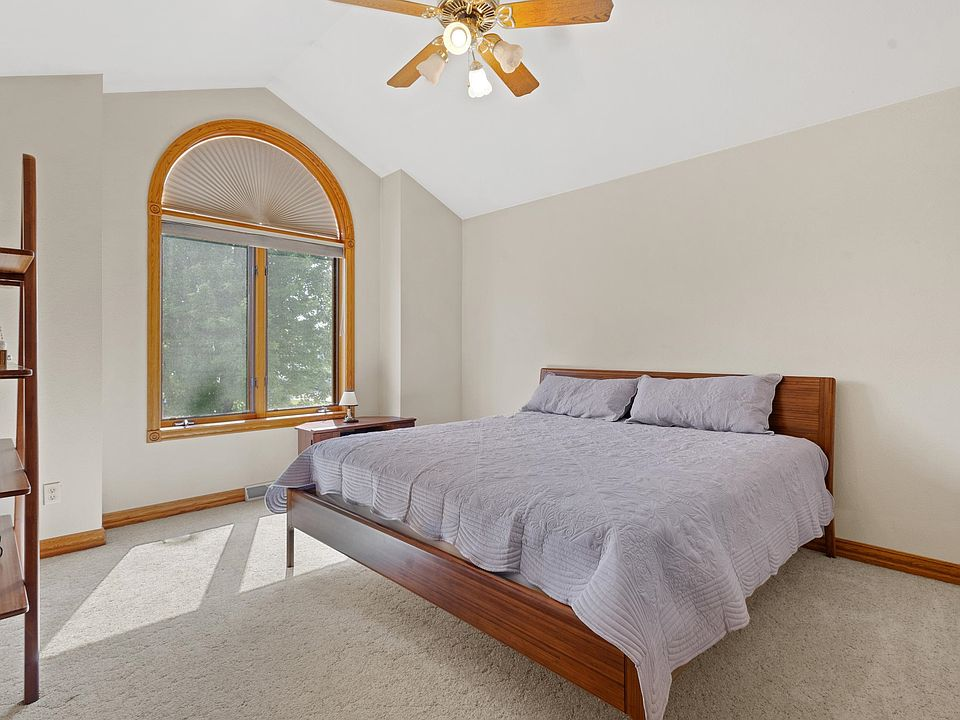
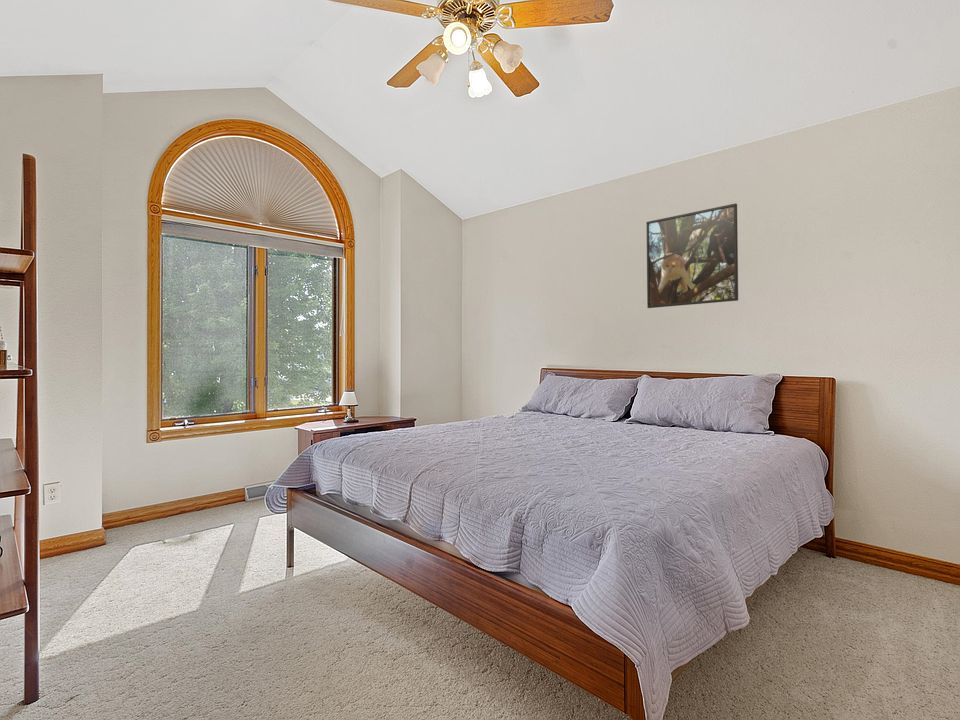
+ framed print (689, 258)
